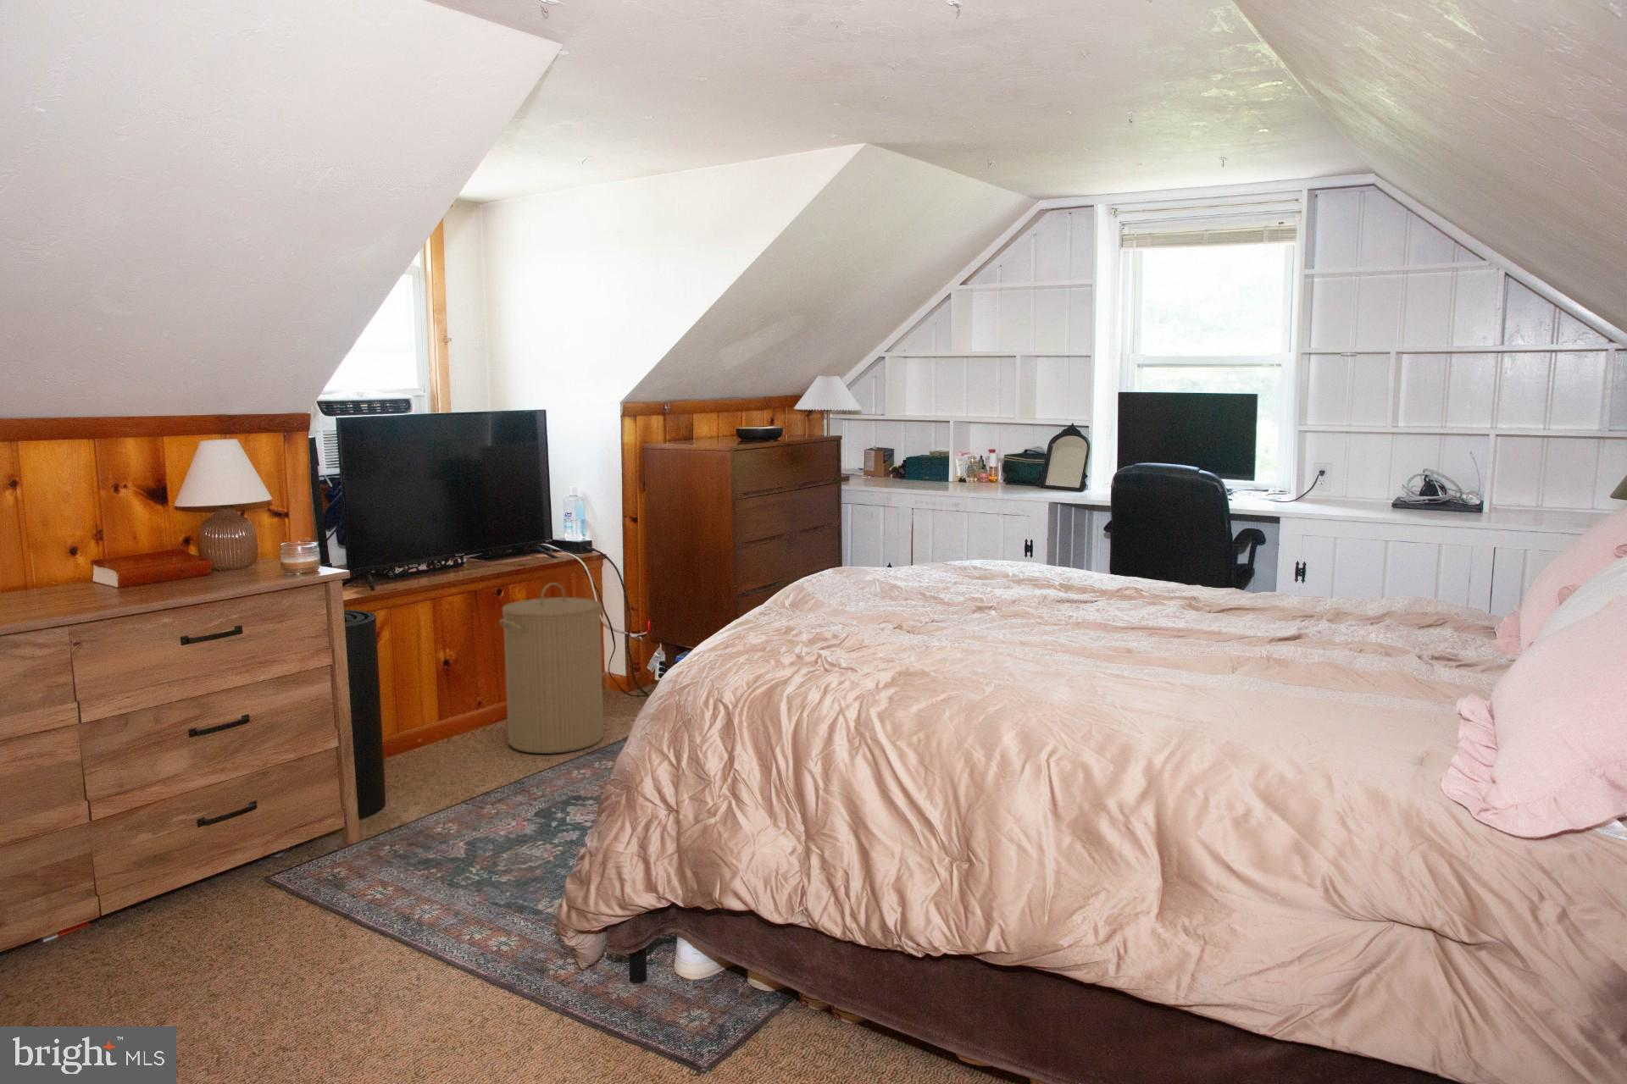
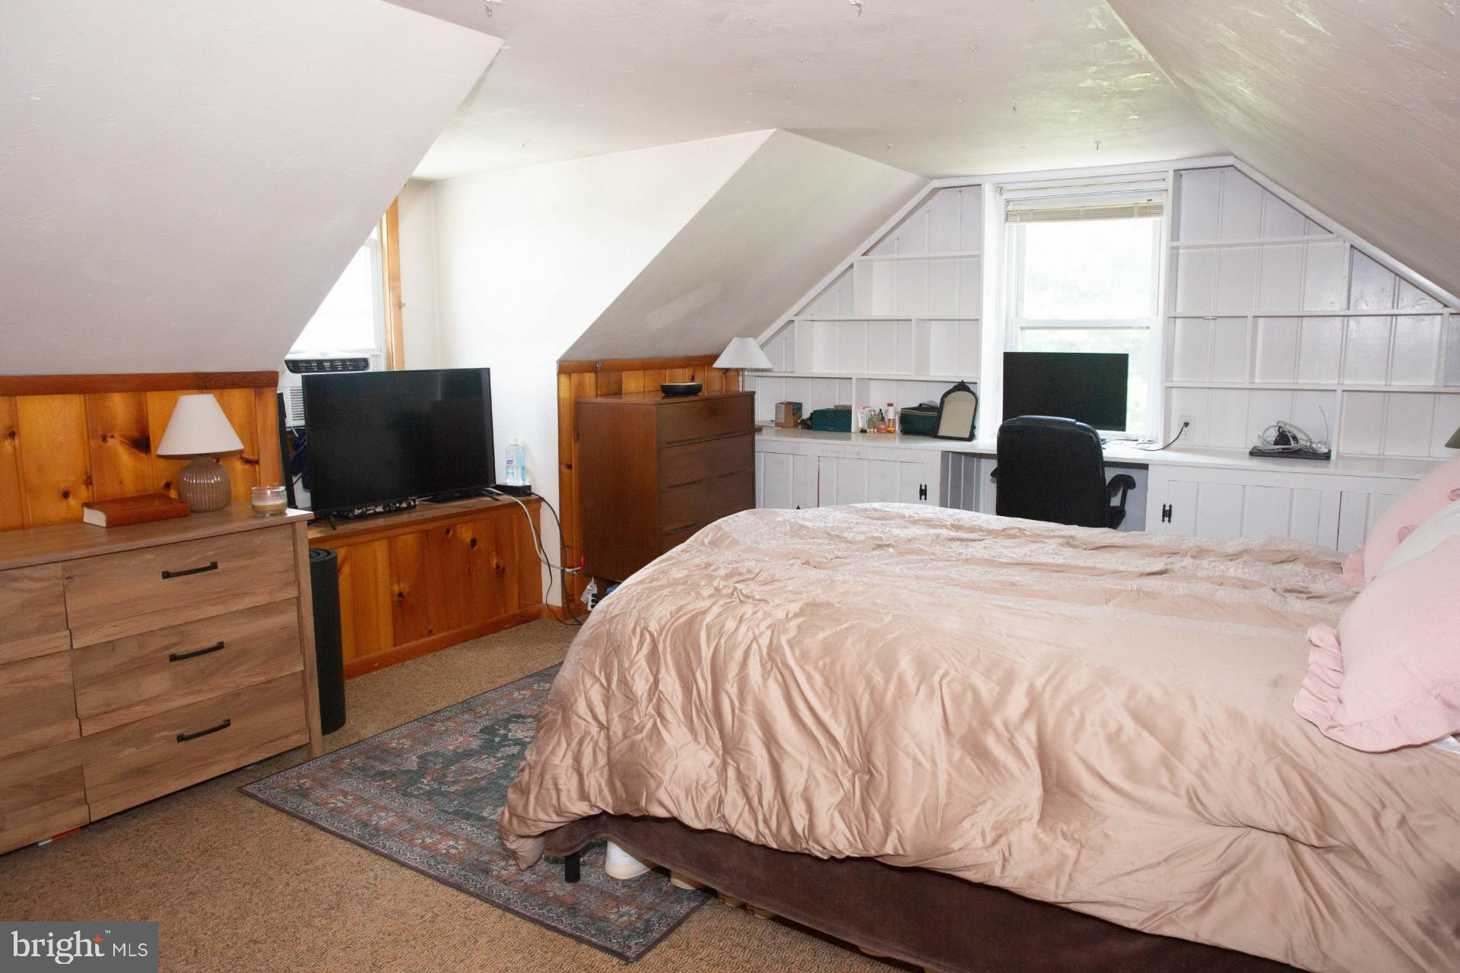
- laundry hamper (553, 662)
